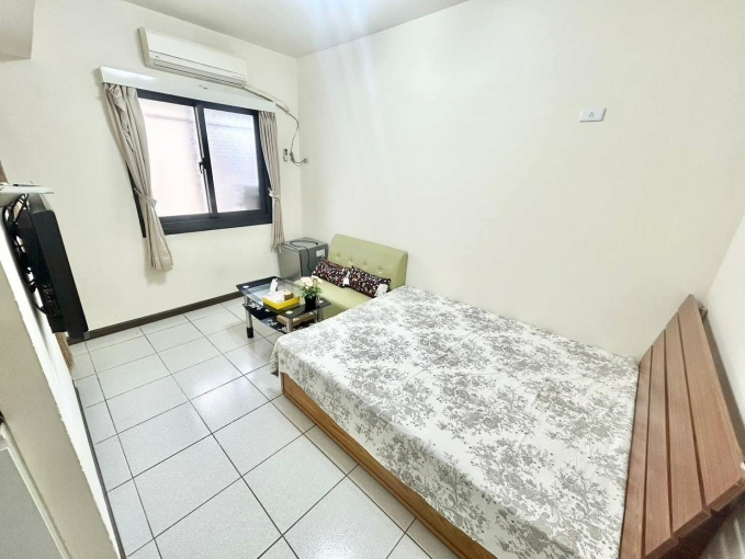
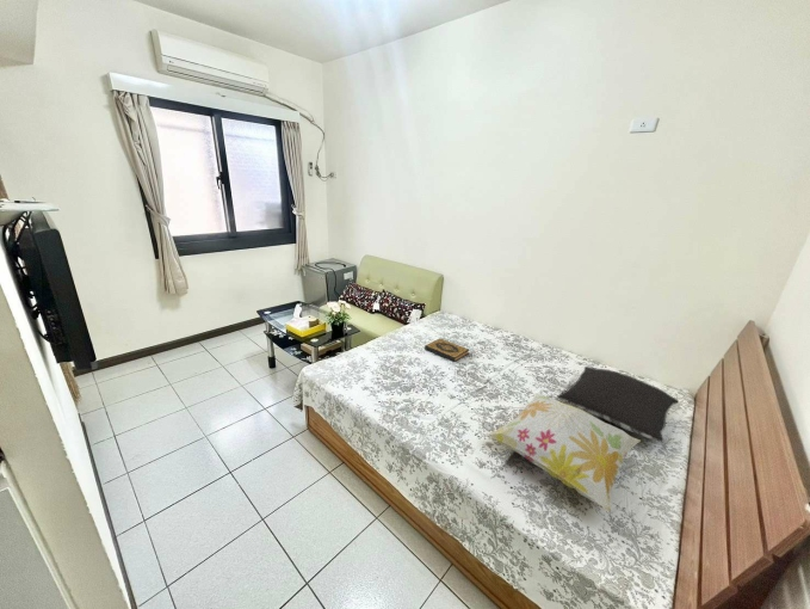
+ decorative pillow (563, 437)
+ pillow (616, 399)
+ hardback book (446, 349)
